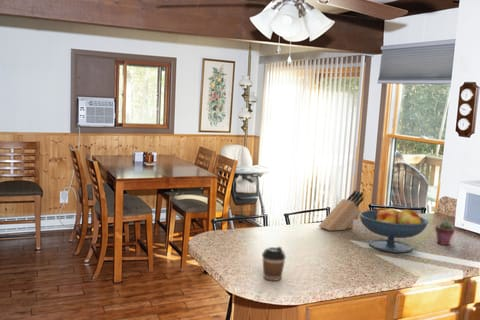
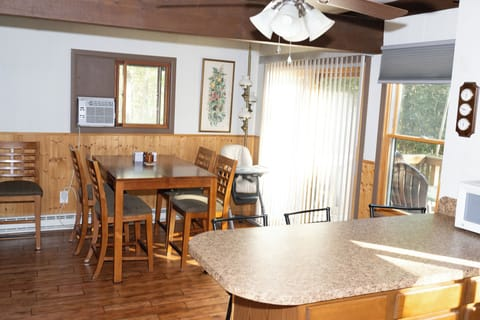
- coffee cup (273, 262)
- knife block (342, 209)
- fruit bowl (392, 226)
- potted succulent (444, 231)
